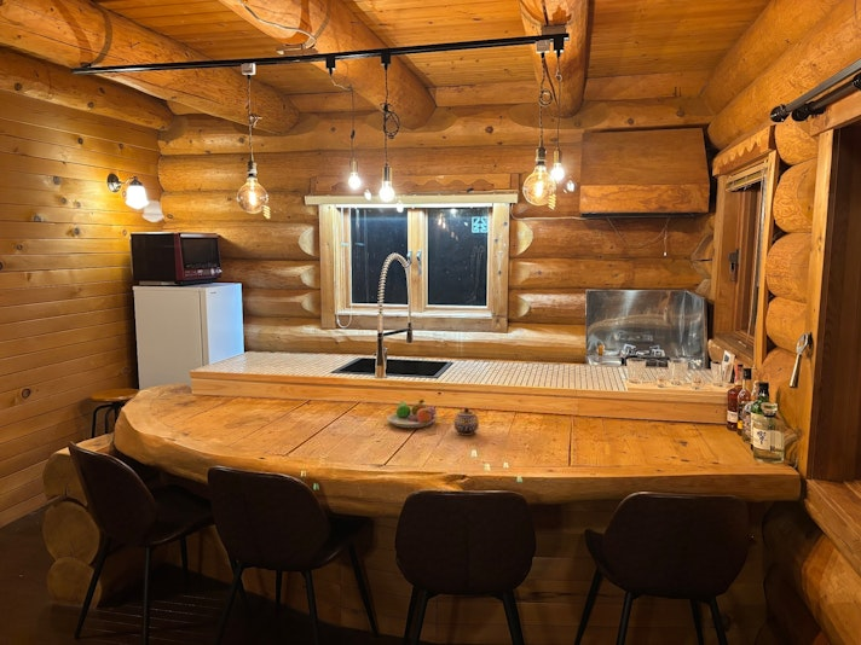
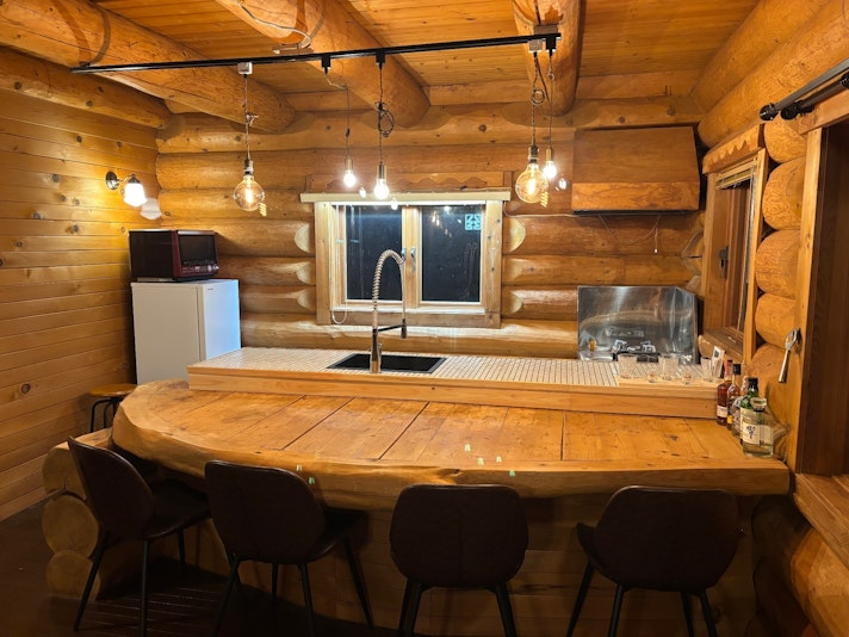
- fruit bowl (411, 412)
- teapot (466, 420)
